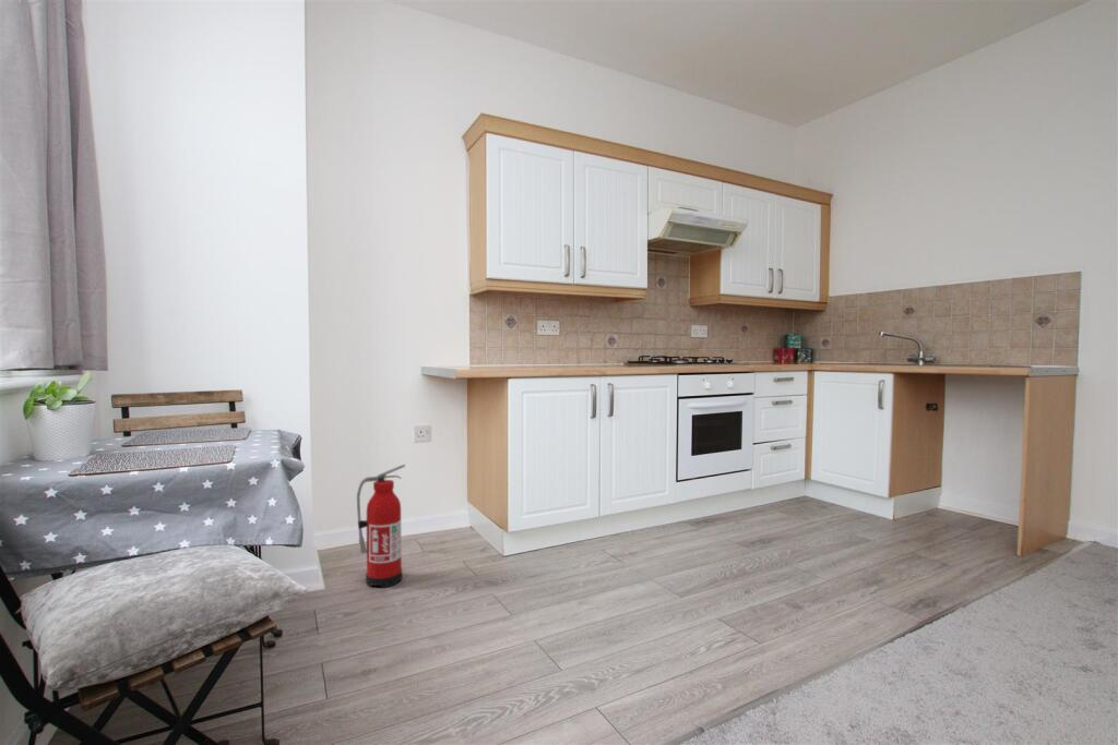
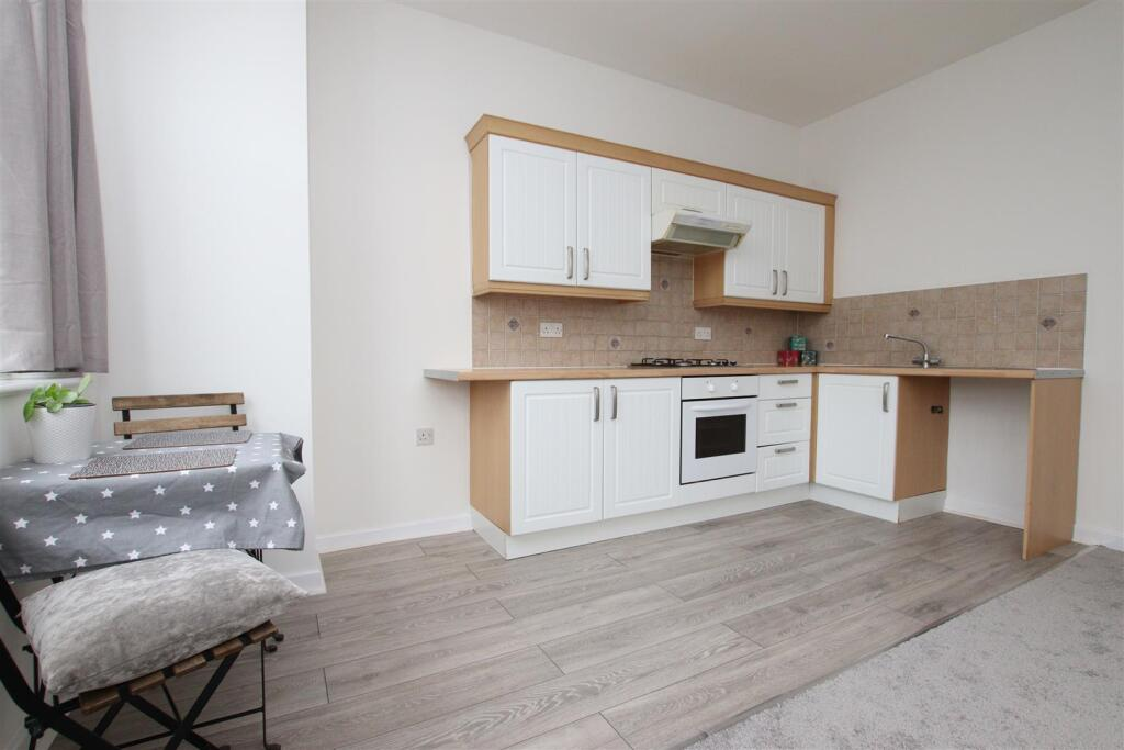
- fire extinguisher (381, 524)
